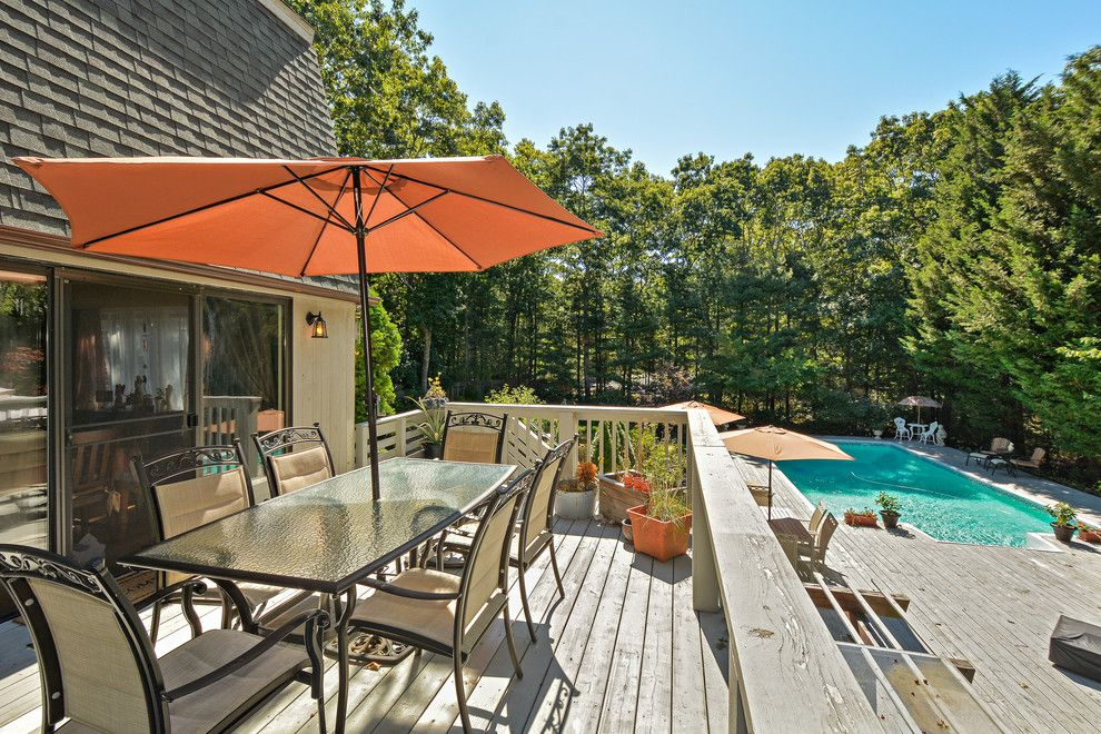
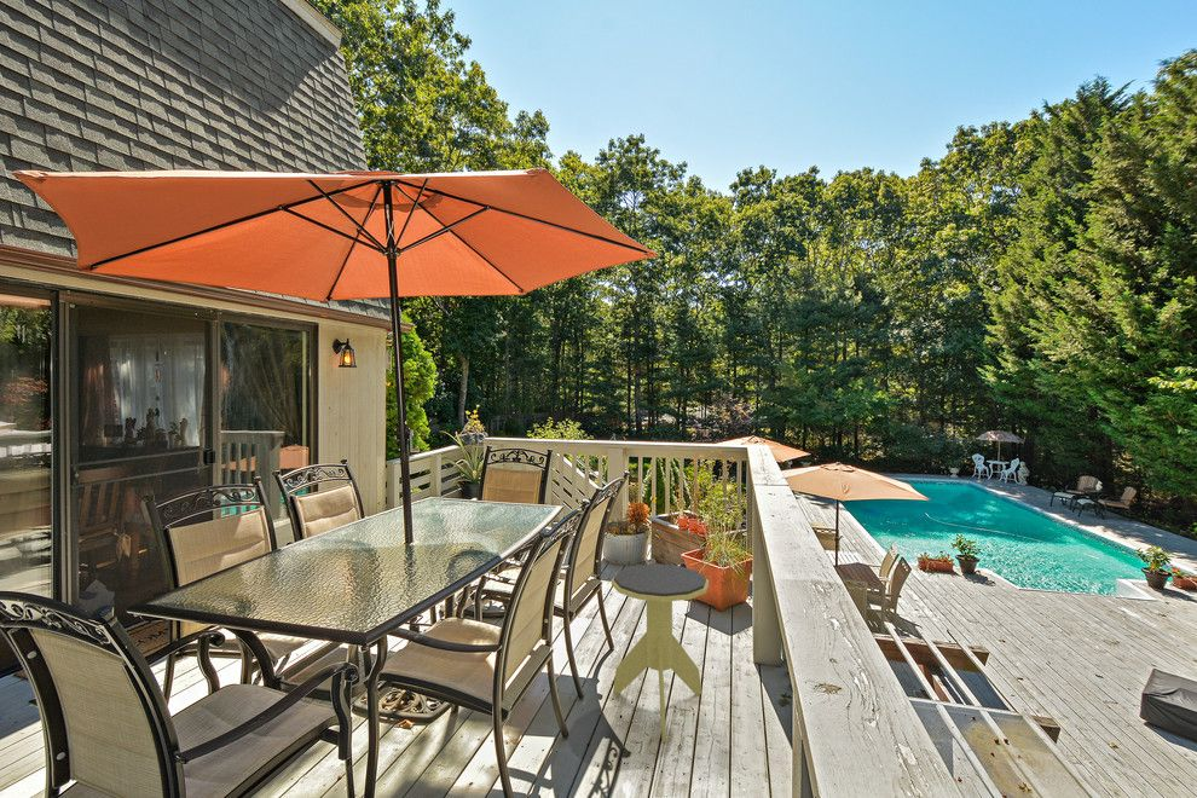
+ side table (660, 643)
